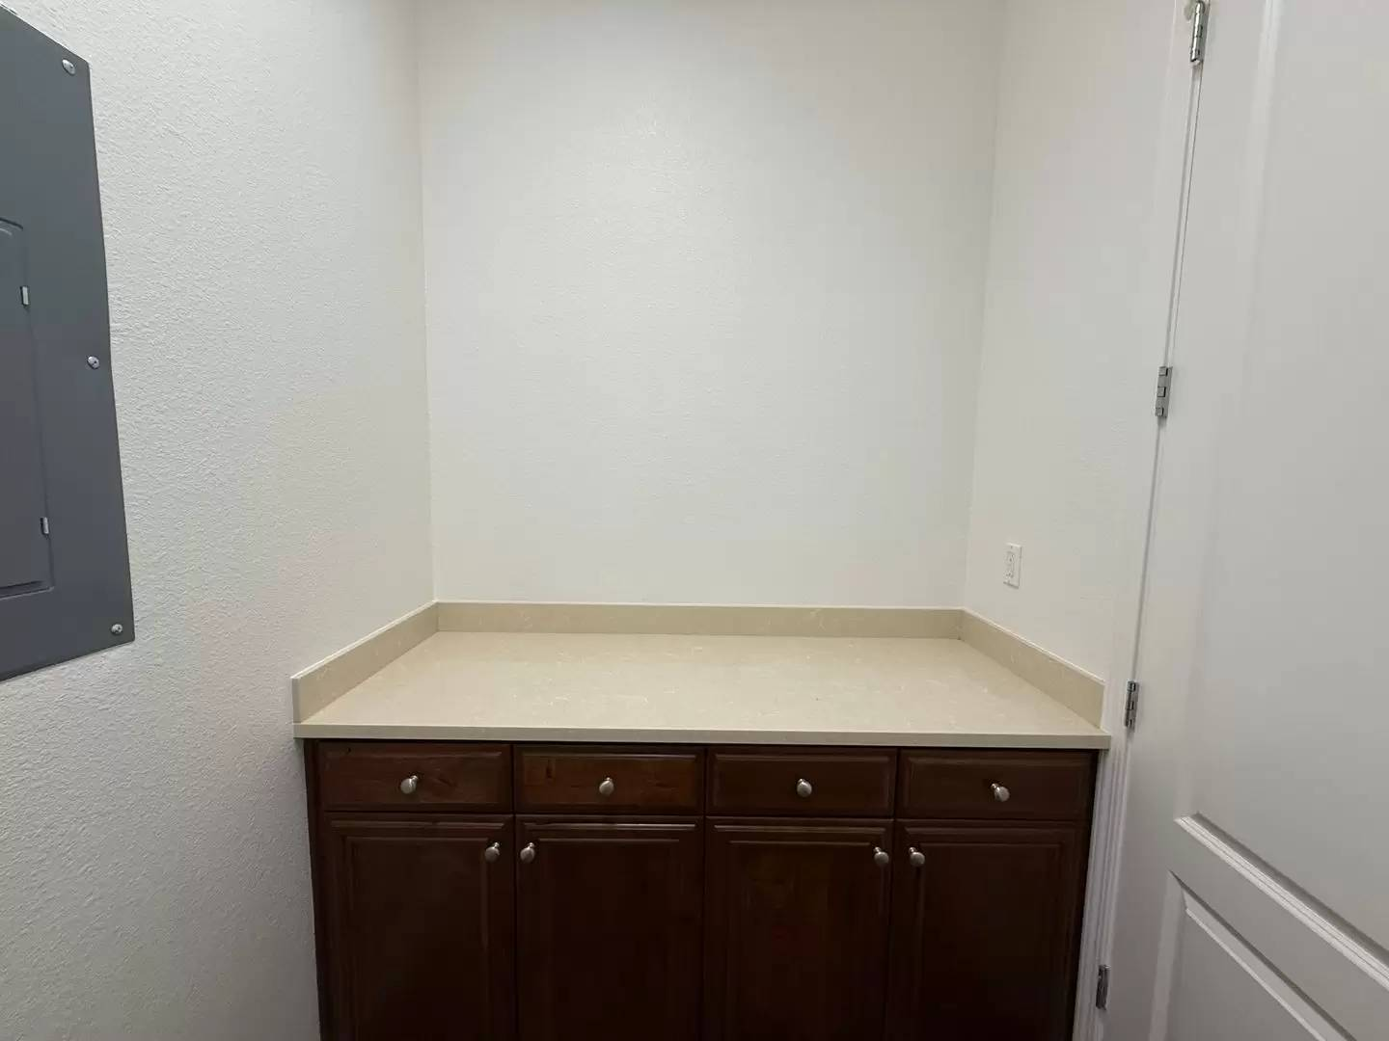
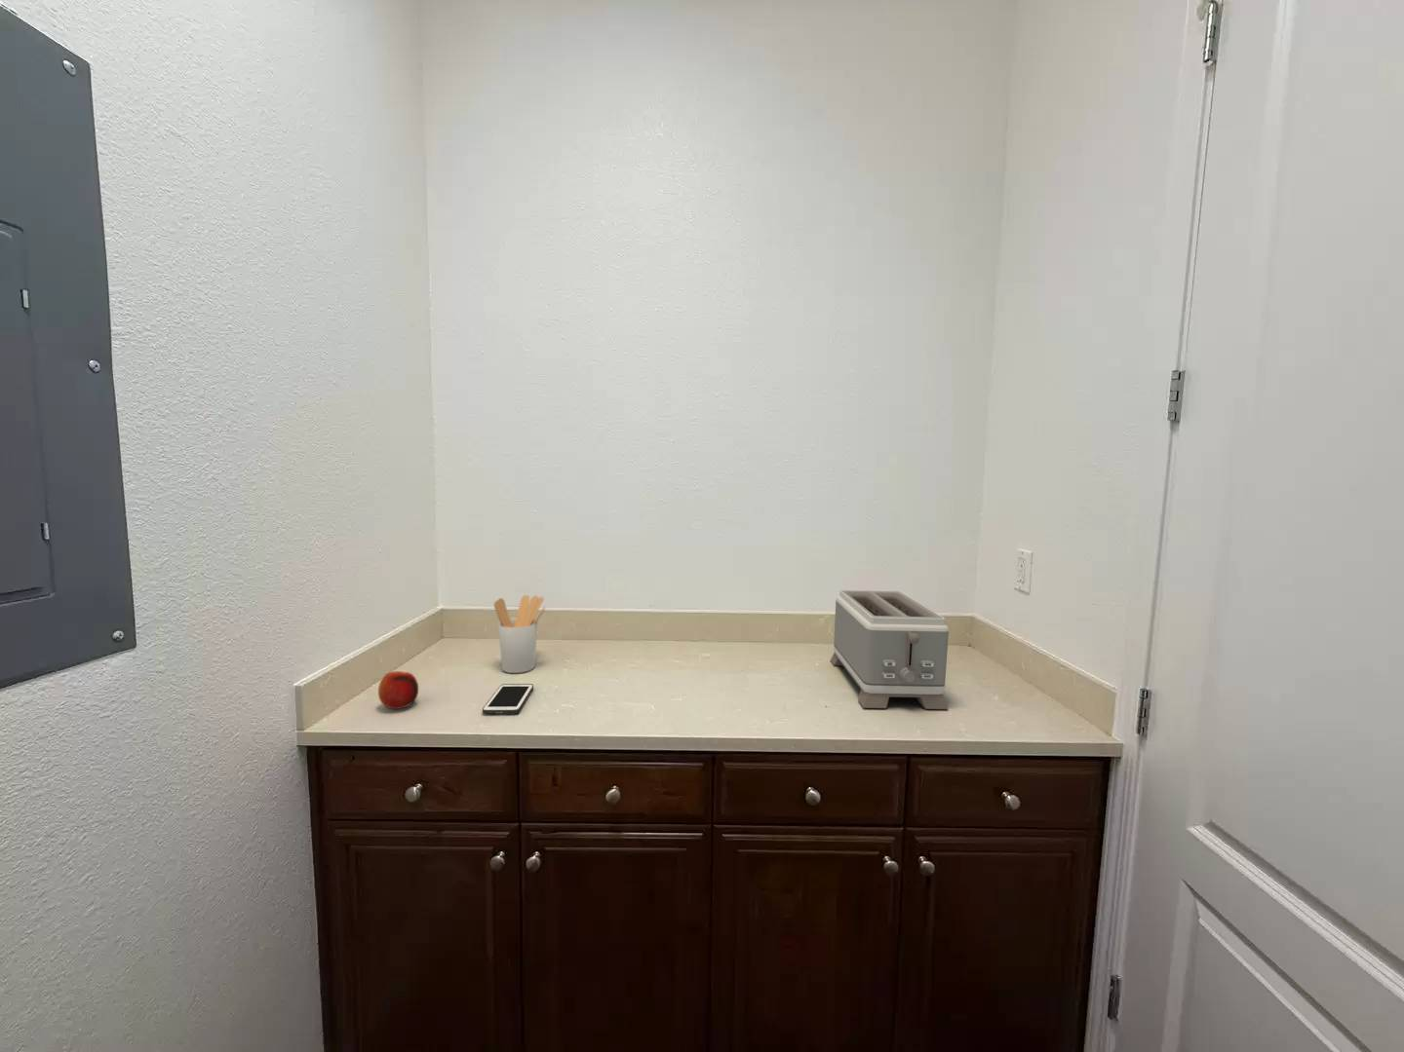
+ fruit (398, 687)
+ cell phone (509, 697)
+ toaster (887, 645)
+ utensil holder (523, 631)
